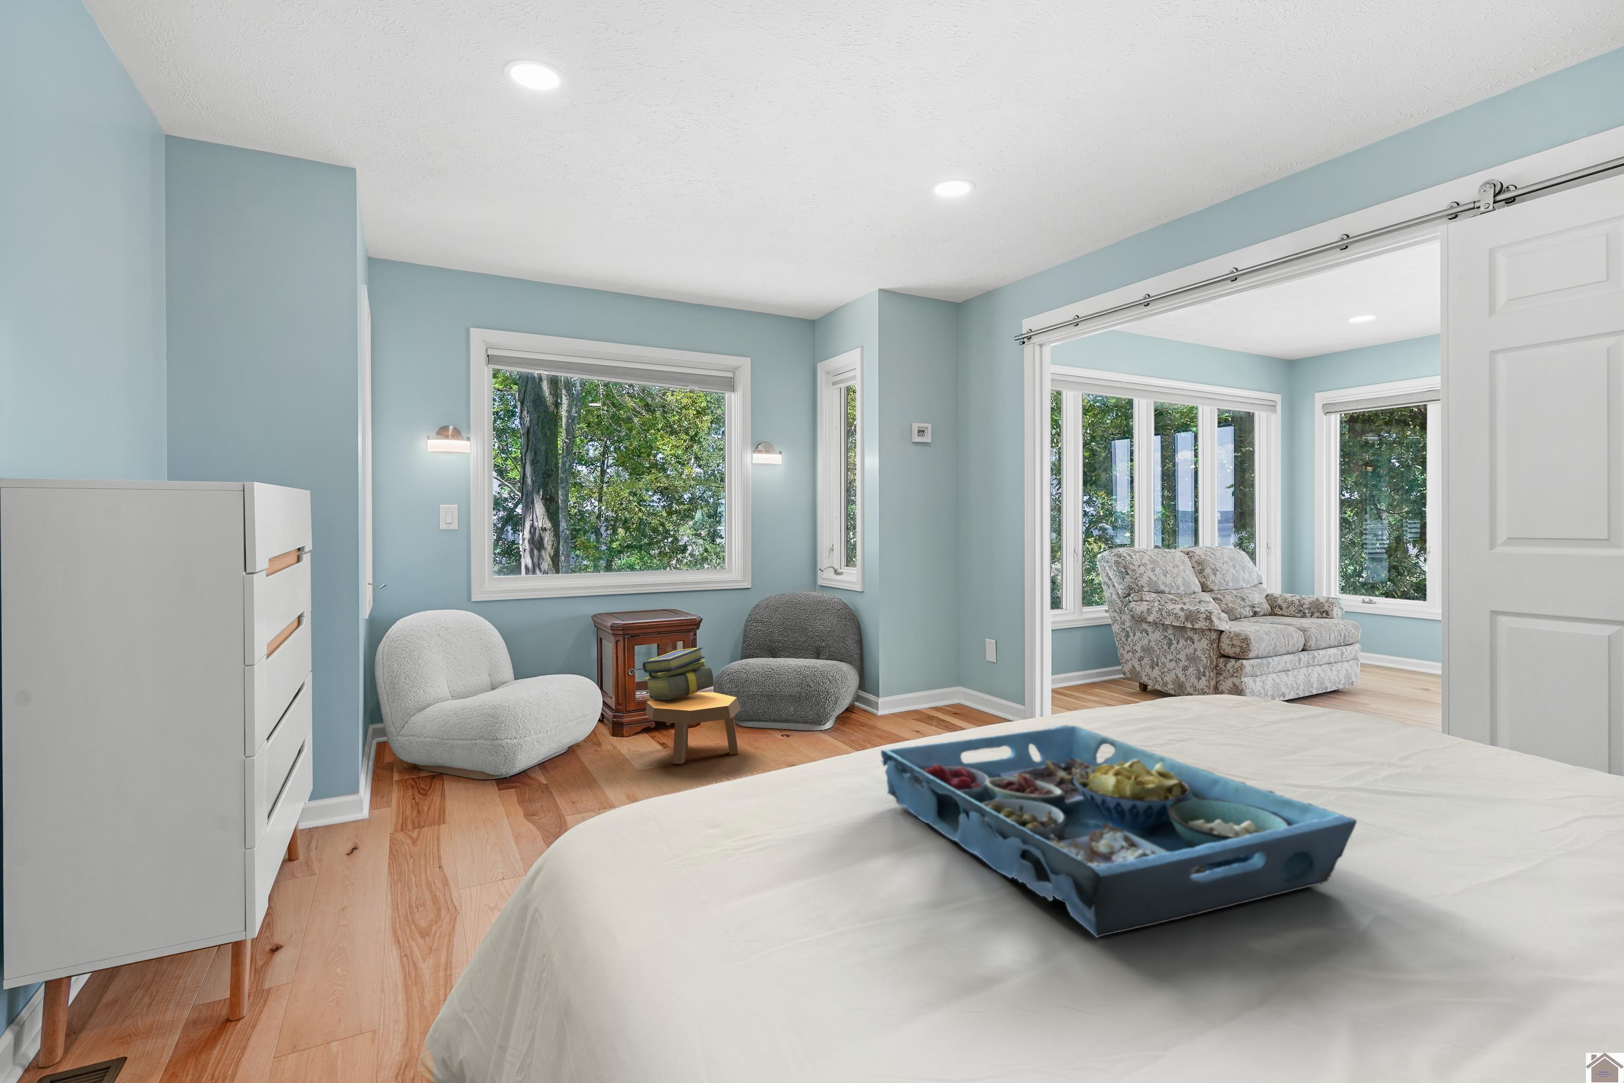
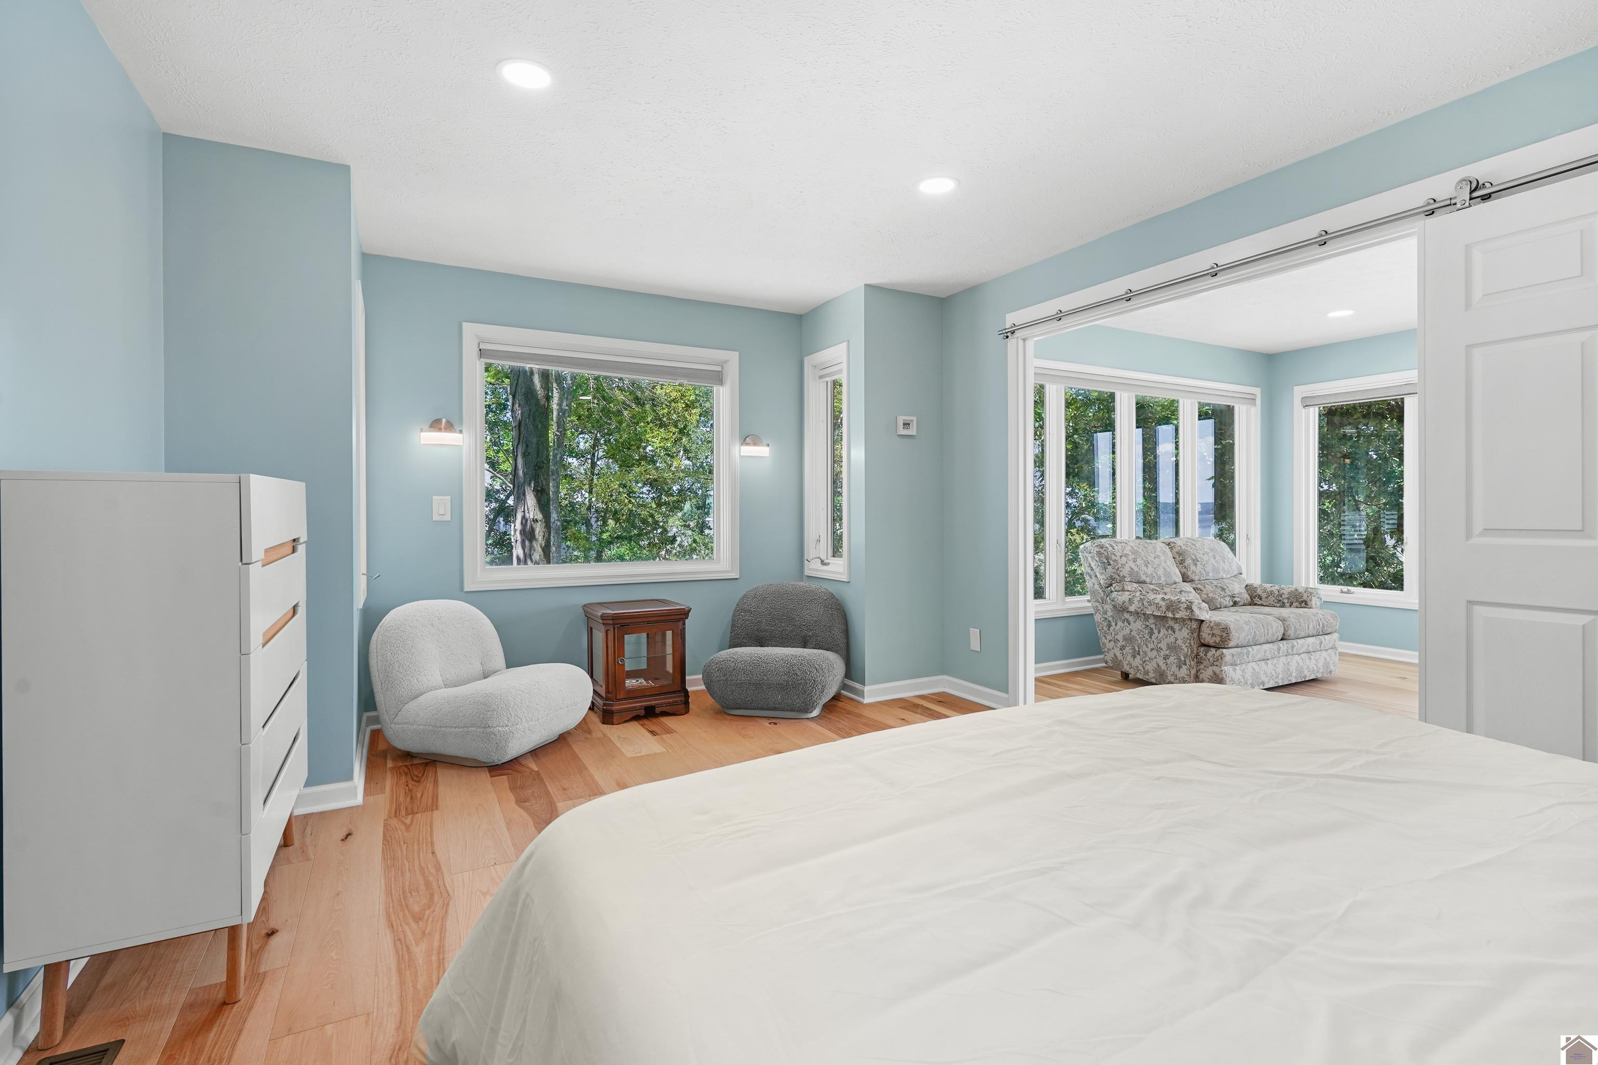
- stack of books (680, 676)
- footstool (688, 728)
- serving tray (1084, 801)
